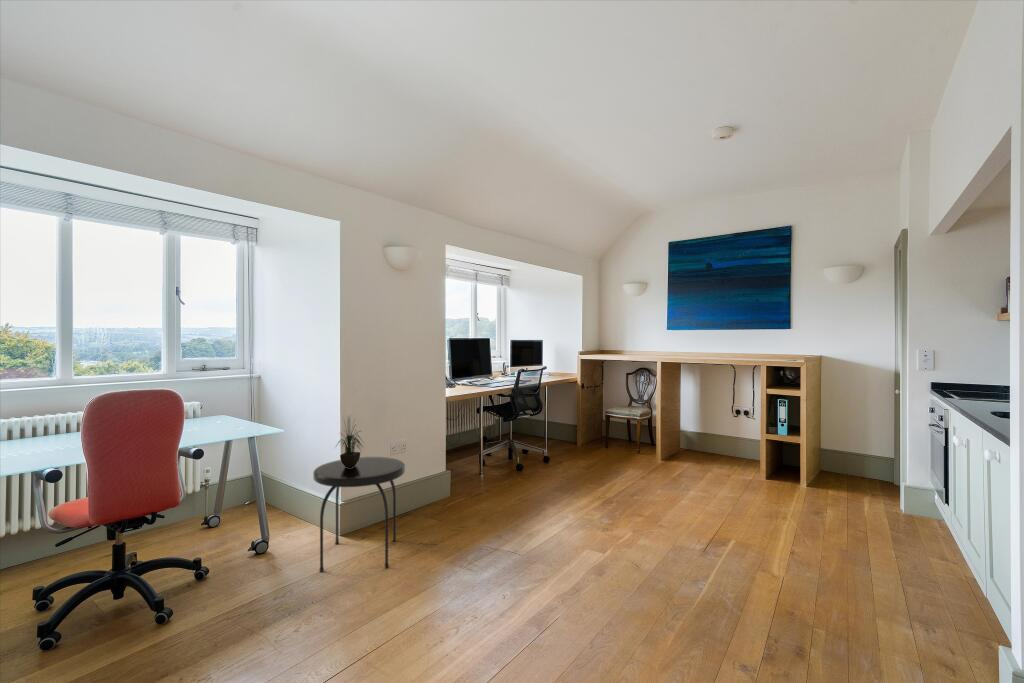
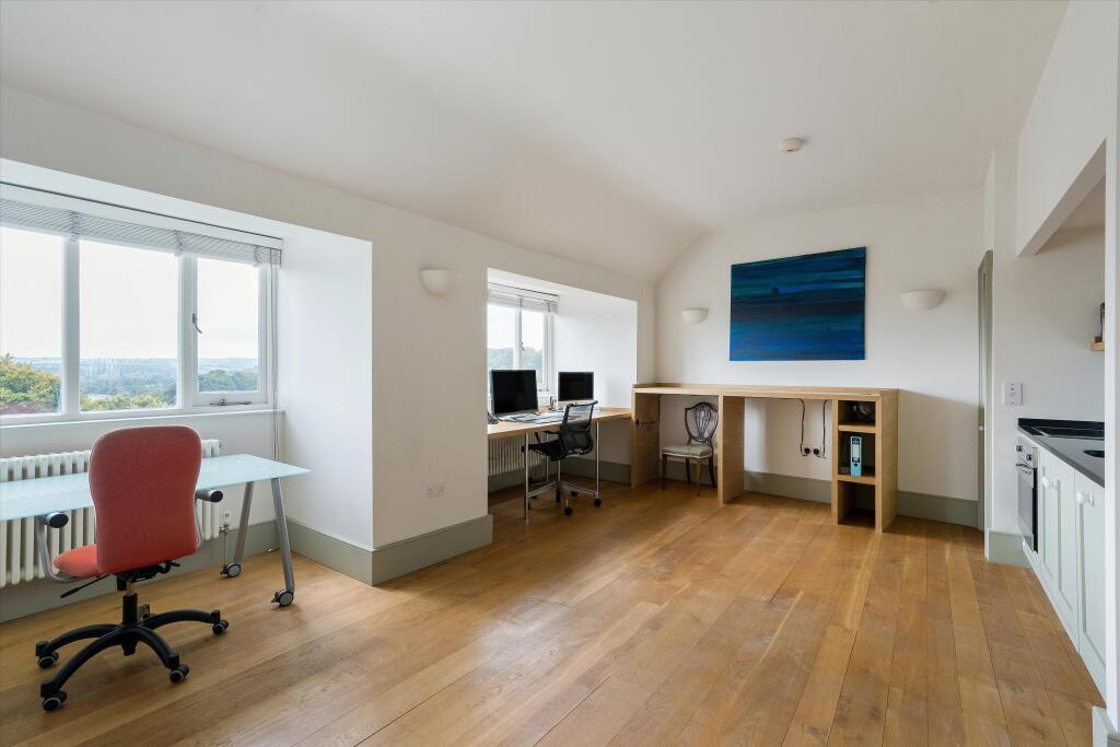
- side table (337, 510)
- potted plant (350, 436)
